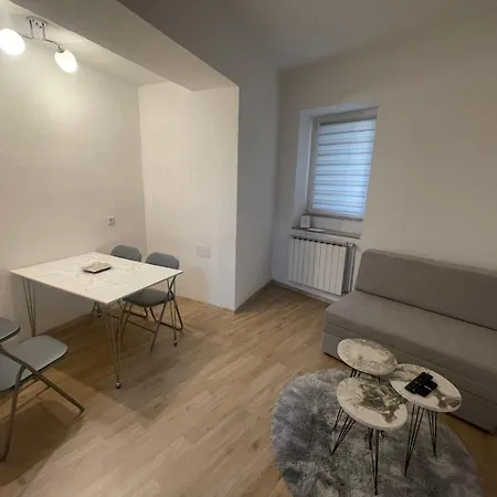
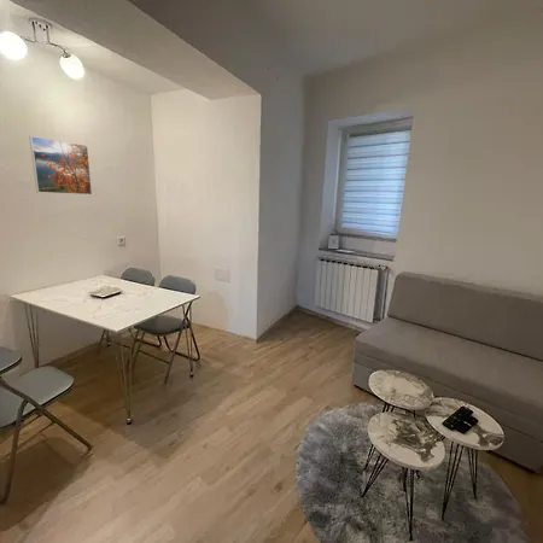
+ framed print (63, 168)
